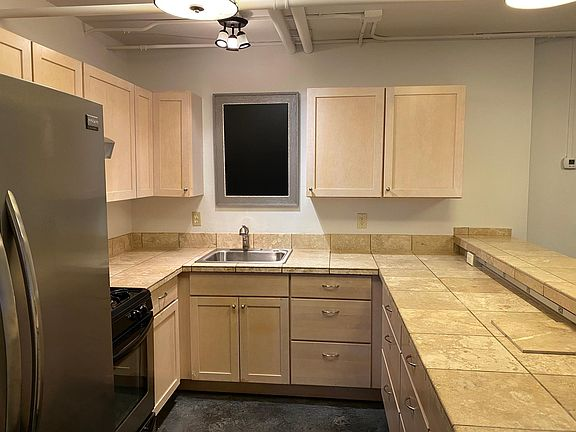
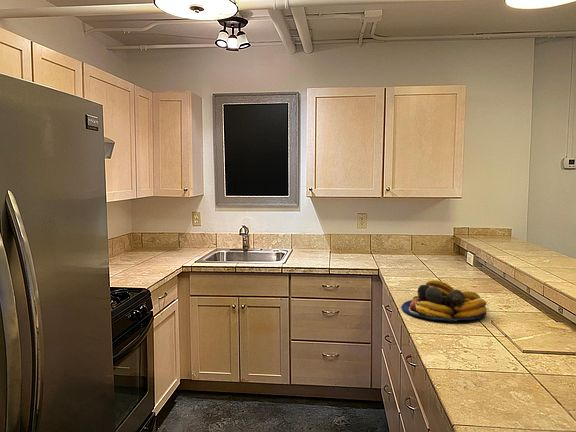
+ fruit bowl (442, 296)
